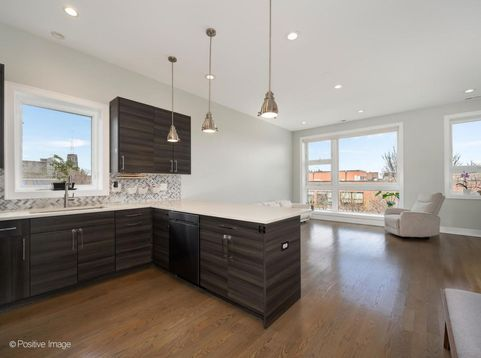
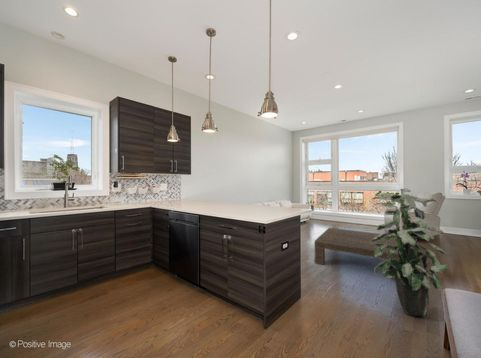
+ coffee table (358, 248)
+ indoor plant (405, 248)
